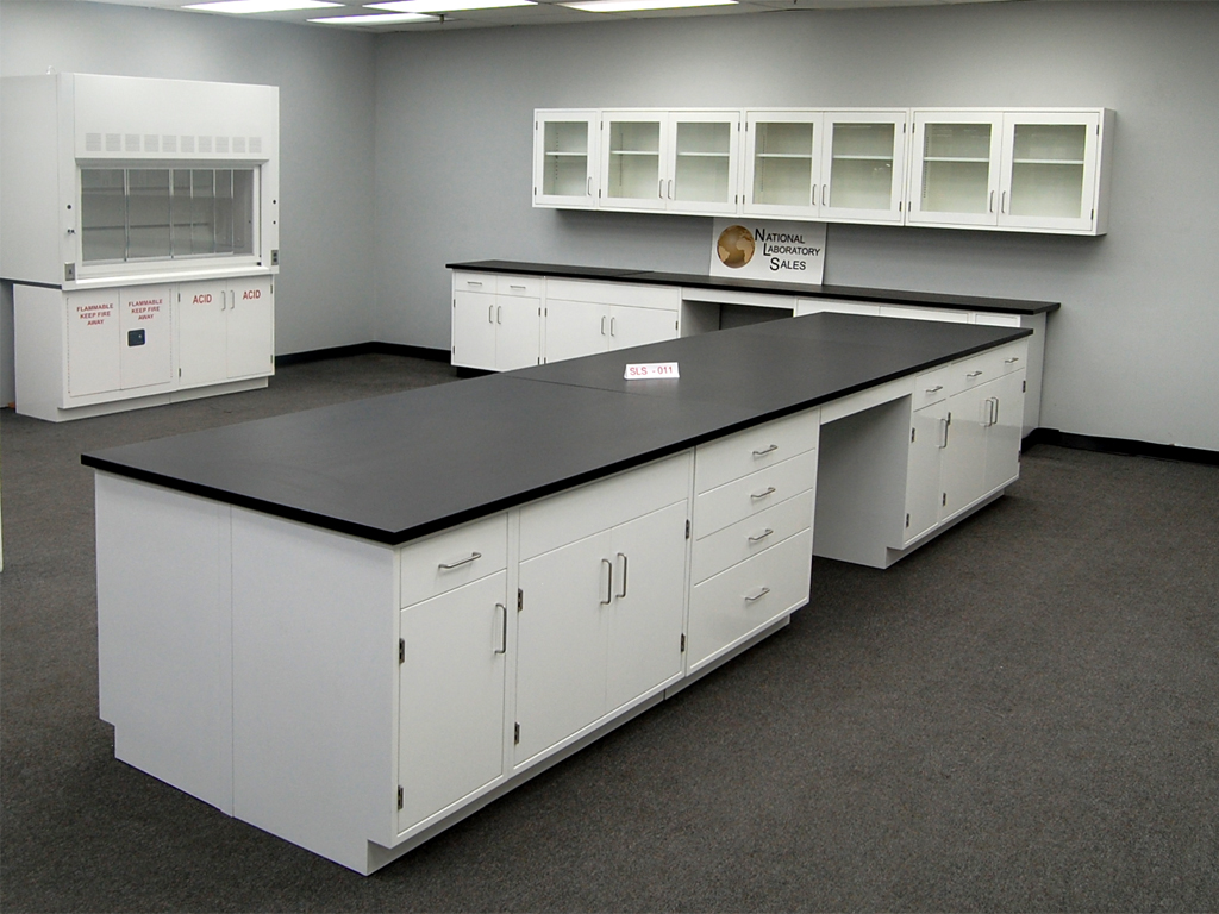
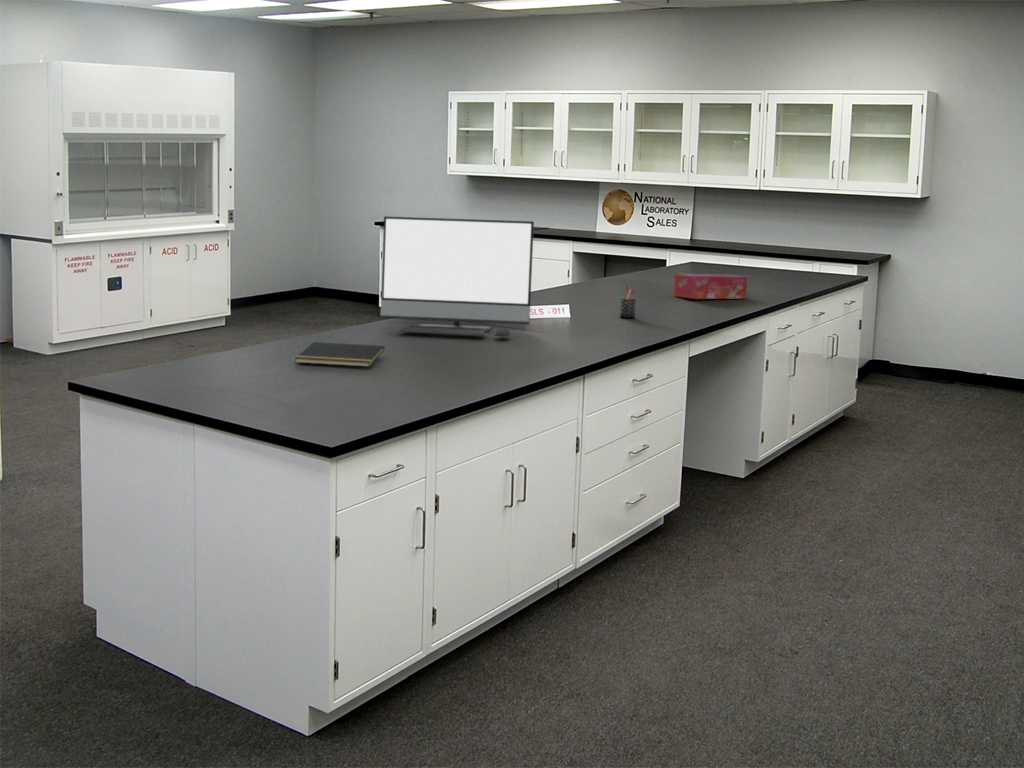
+ notepad (340, 354)
+ pen holder (626, 301)
+ tissue box (710, 286)
+ monitor (452, 275)
